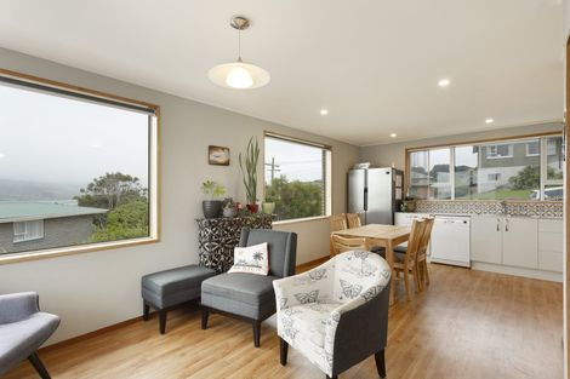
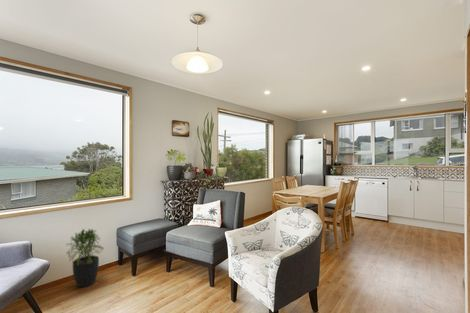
+ potted plant (83, 256)
